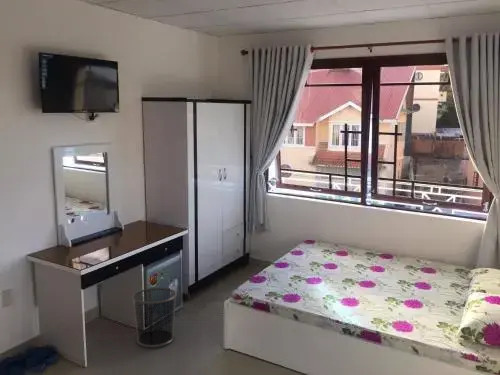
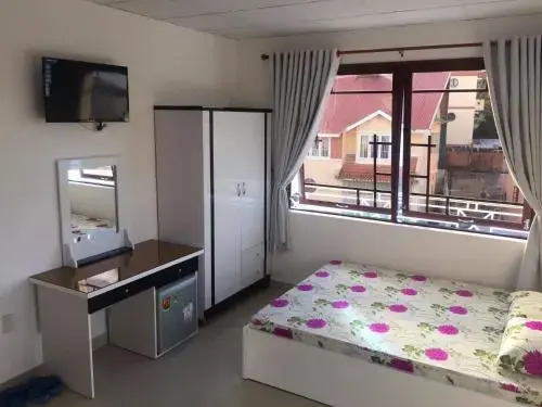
- waste bin (155, 316)
